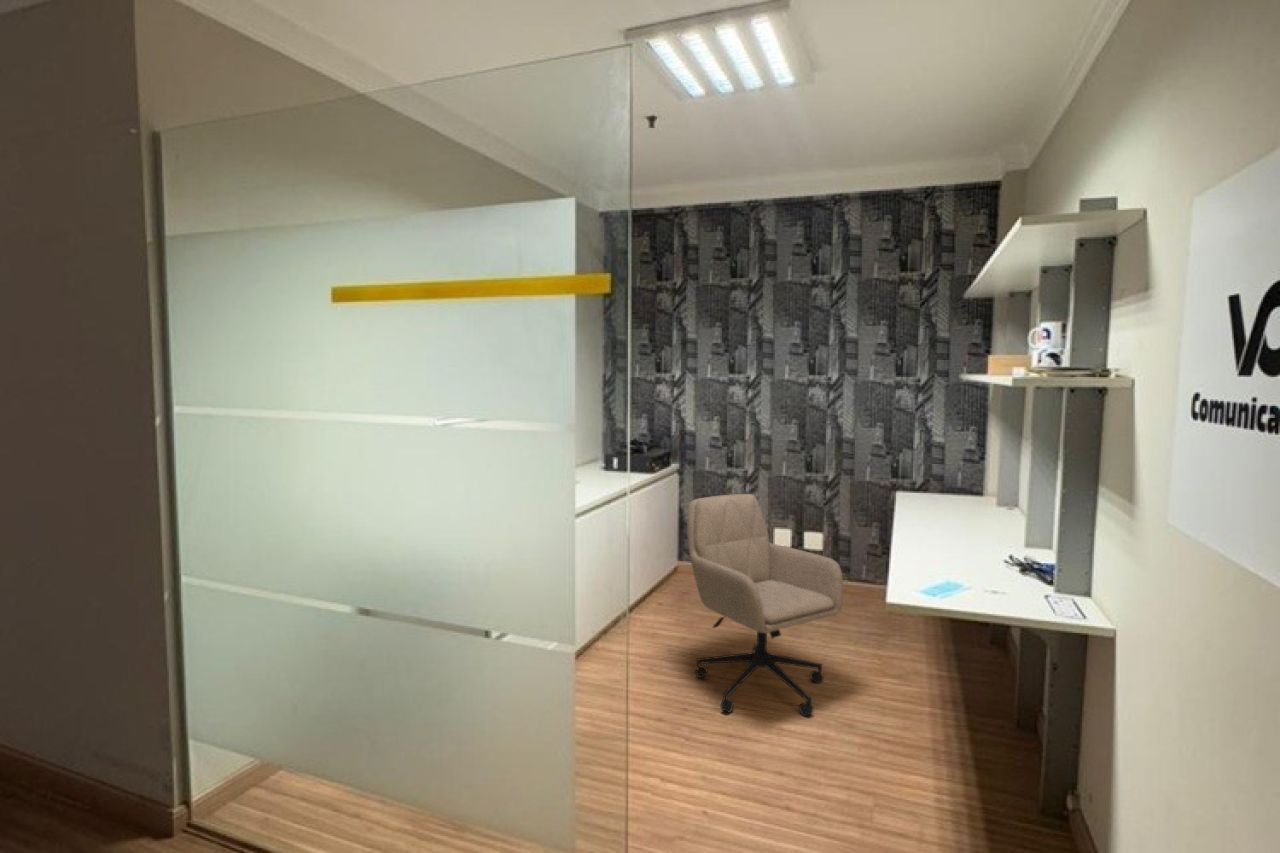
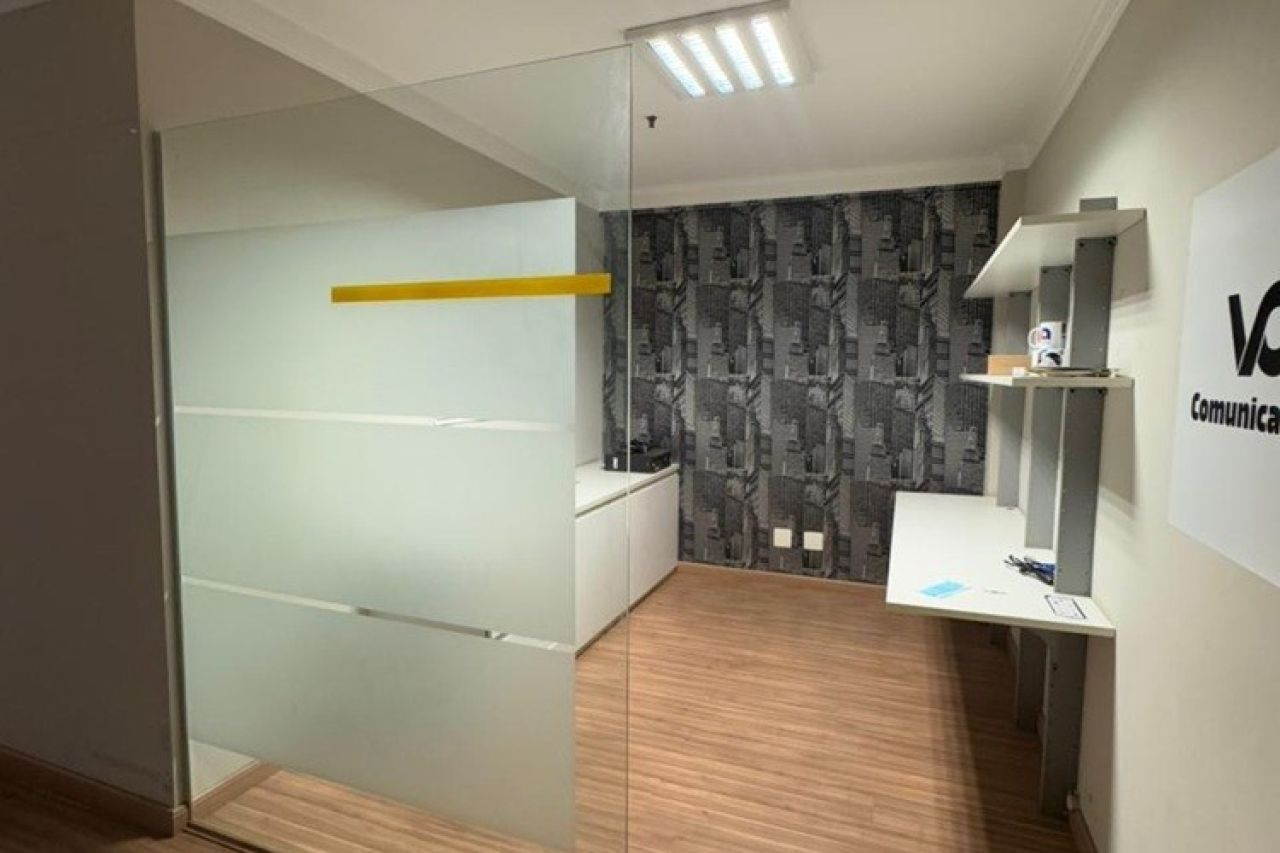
- office chair (759, 596)
